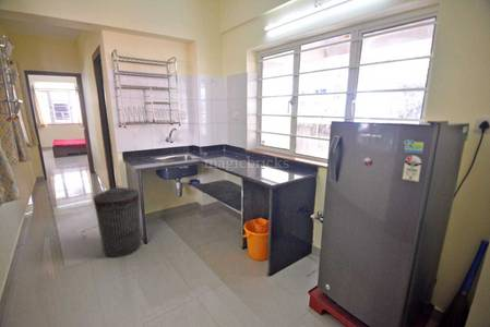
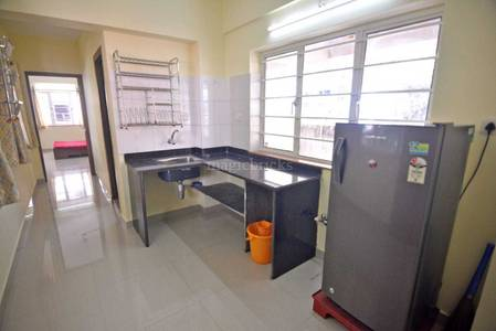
- trash can (119, 218)
